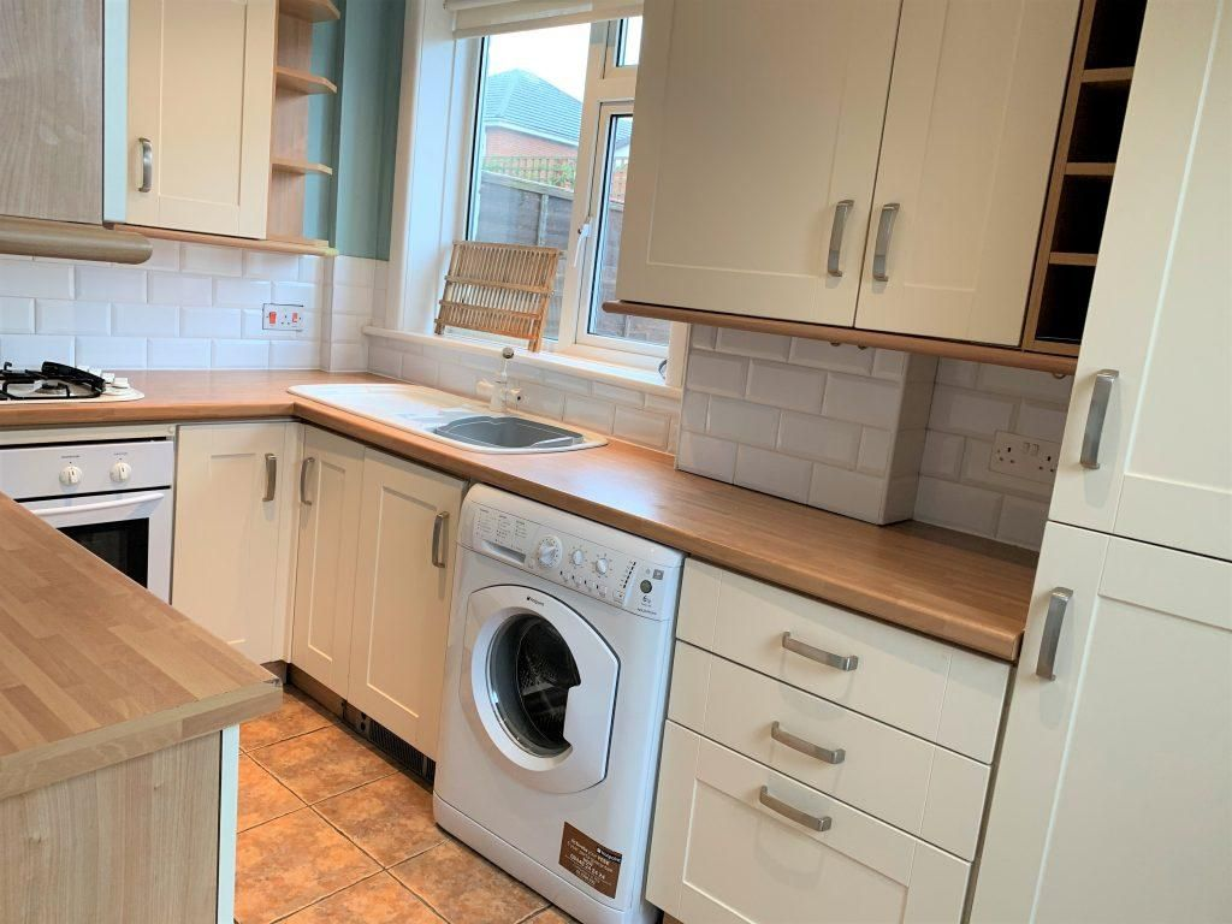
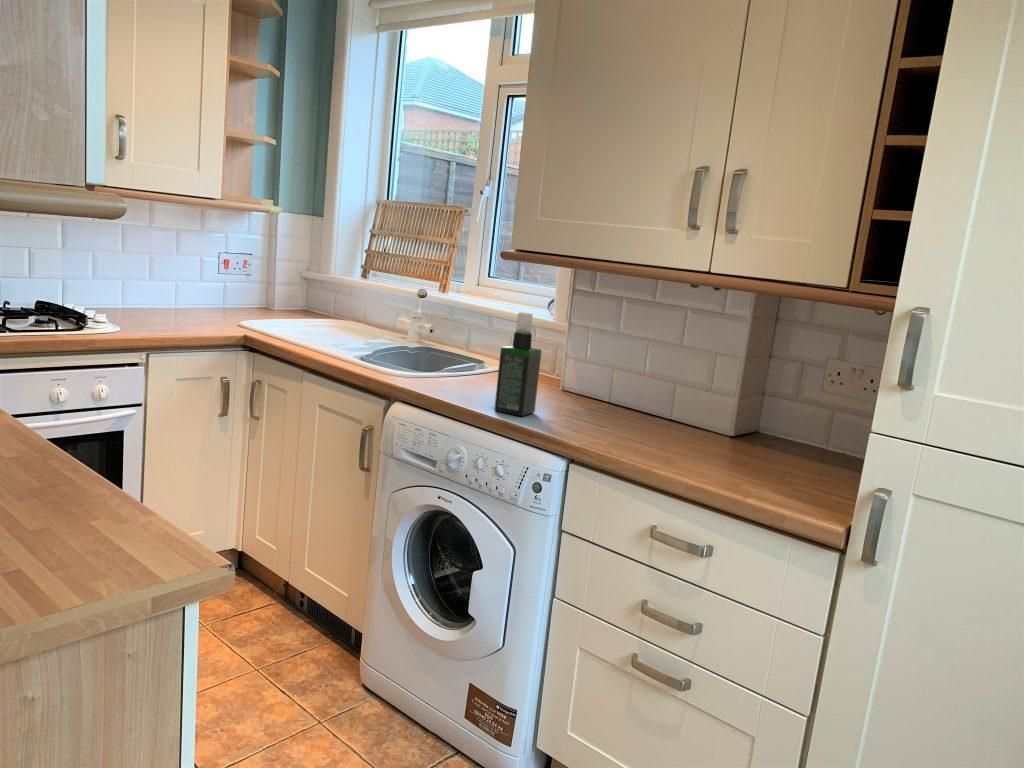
+ spray bottle (519, 363)
